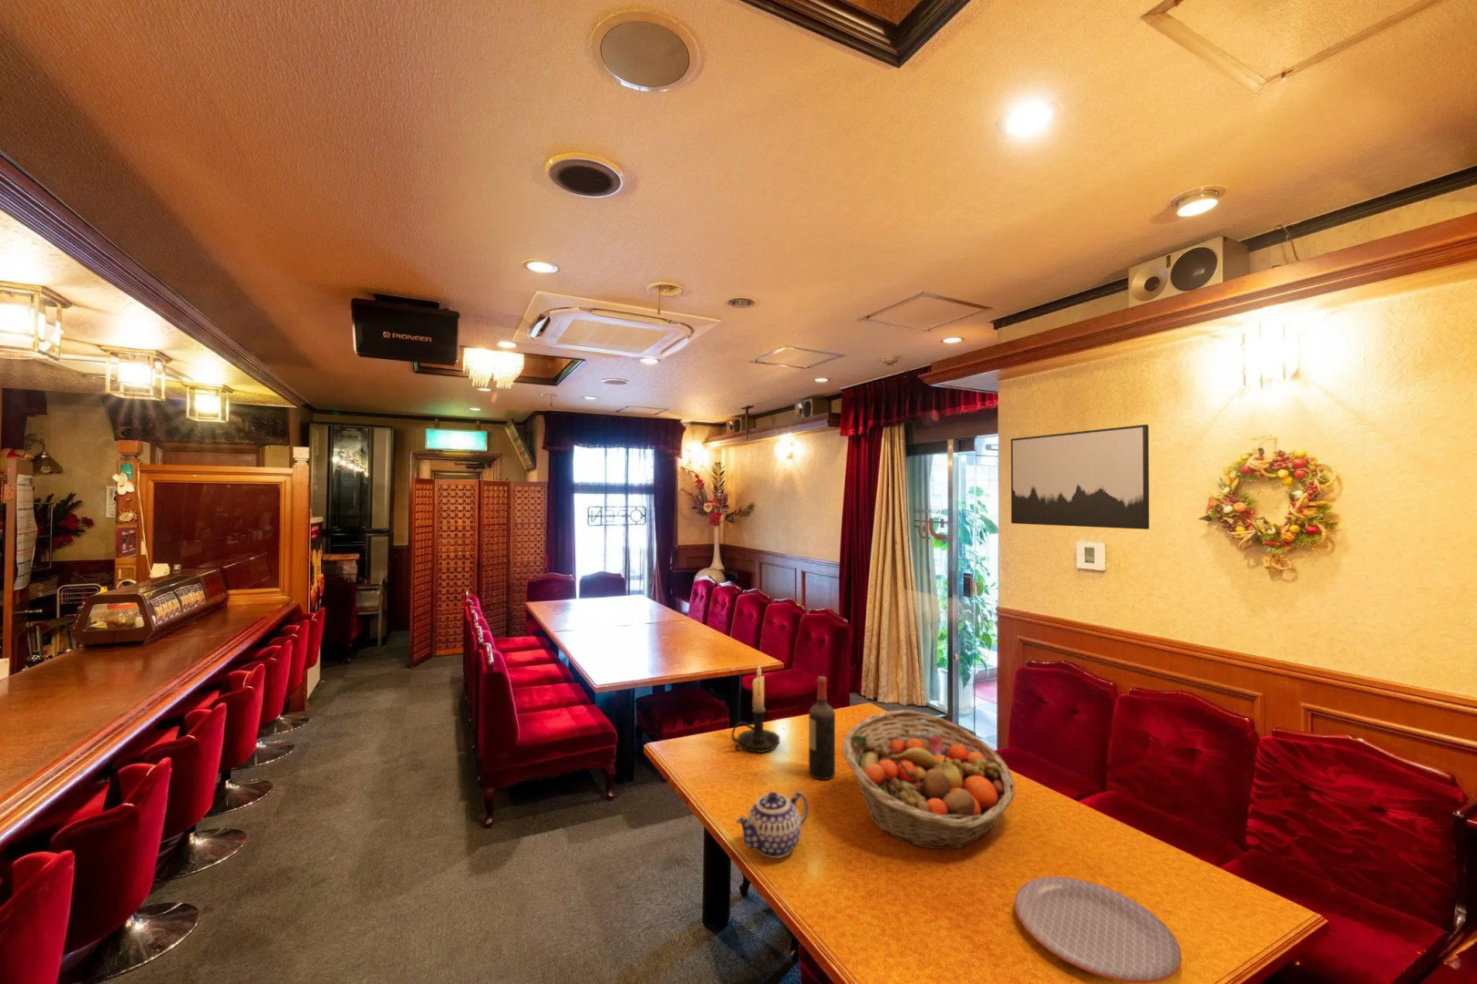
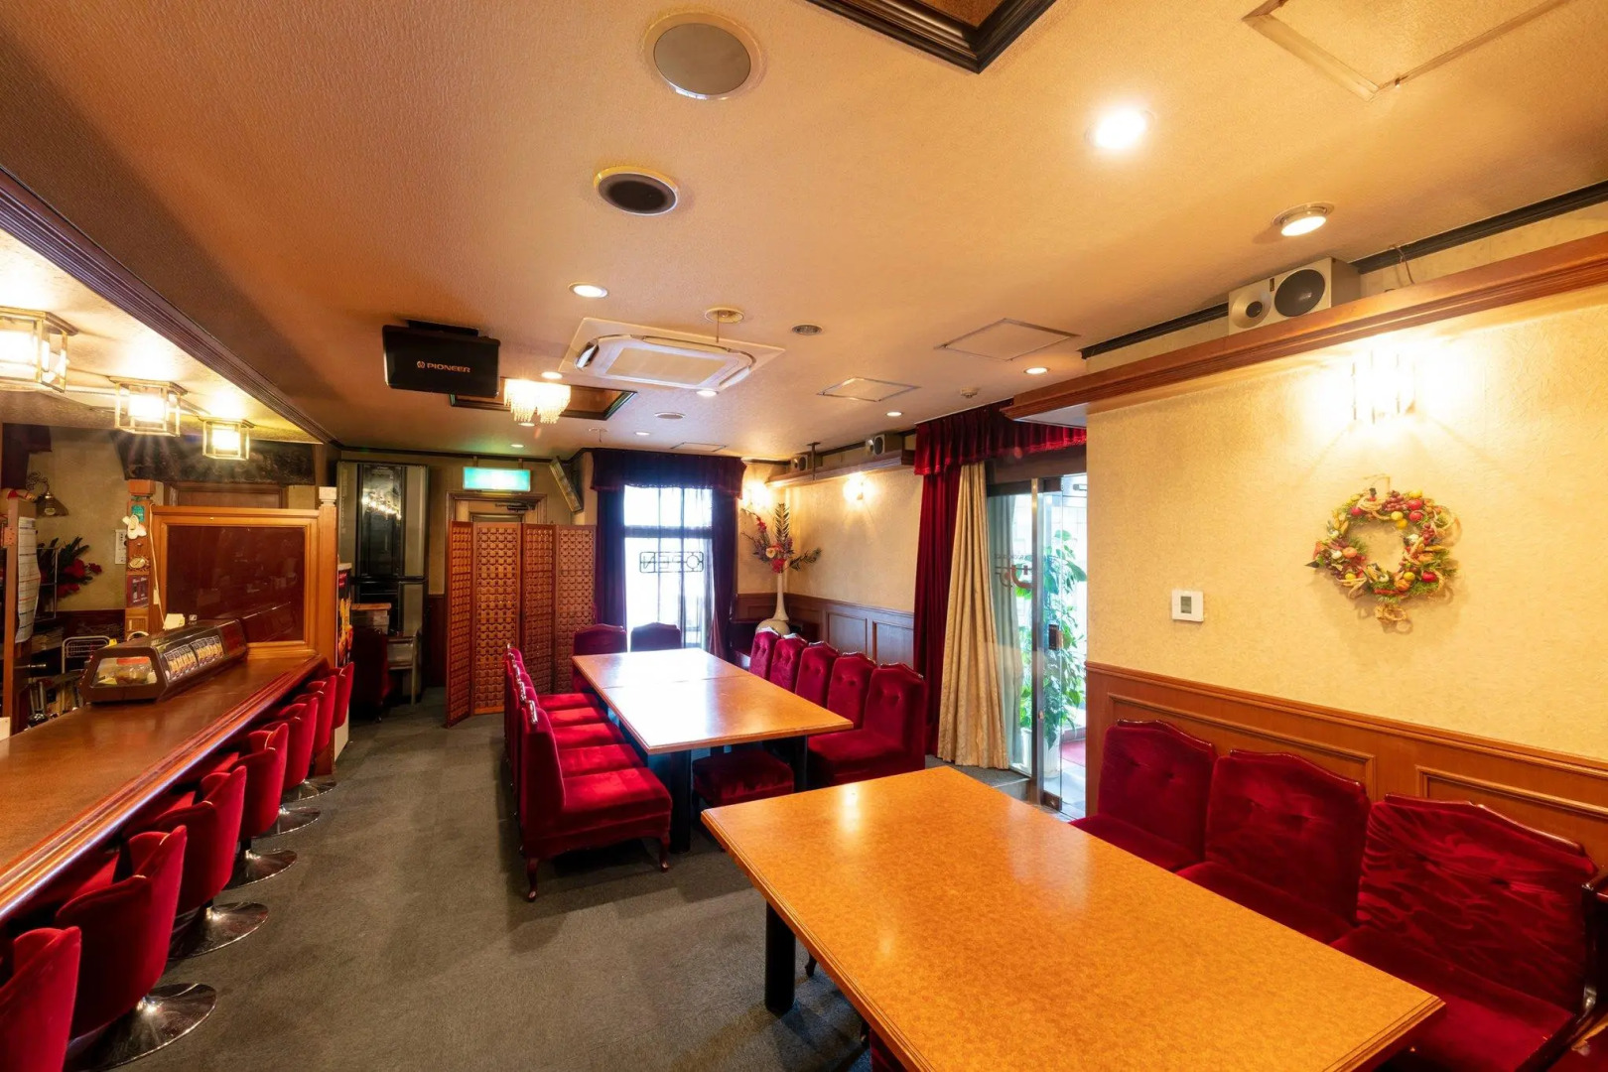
- candle holder (753, 705)
- plate (1092, 928)
- wine bottle (821, 725)
- fruit basket (926, 774)
- wall art (1073, 479)
- teapot (774, 820)
